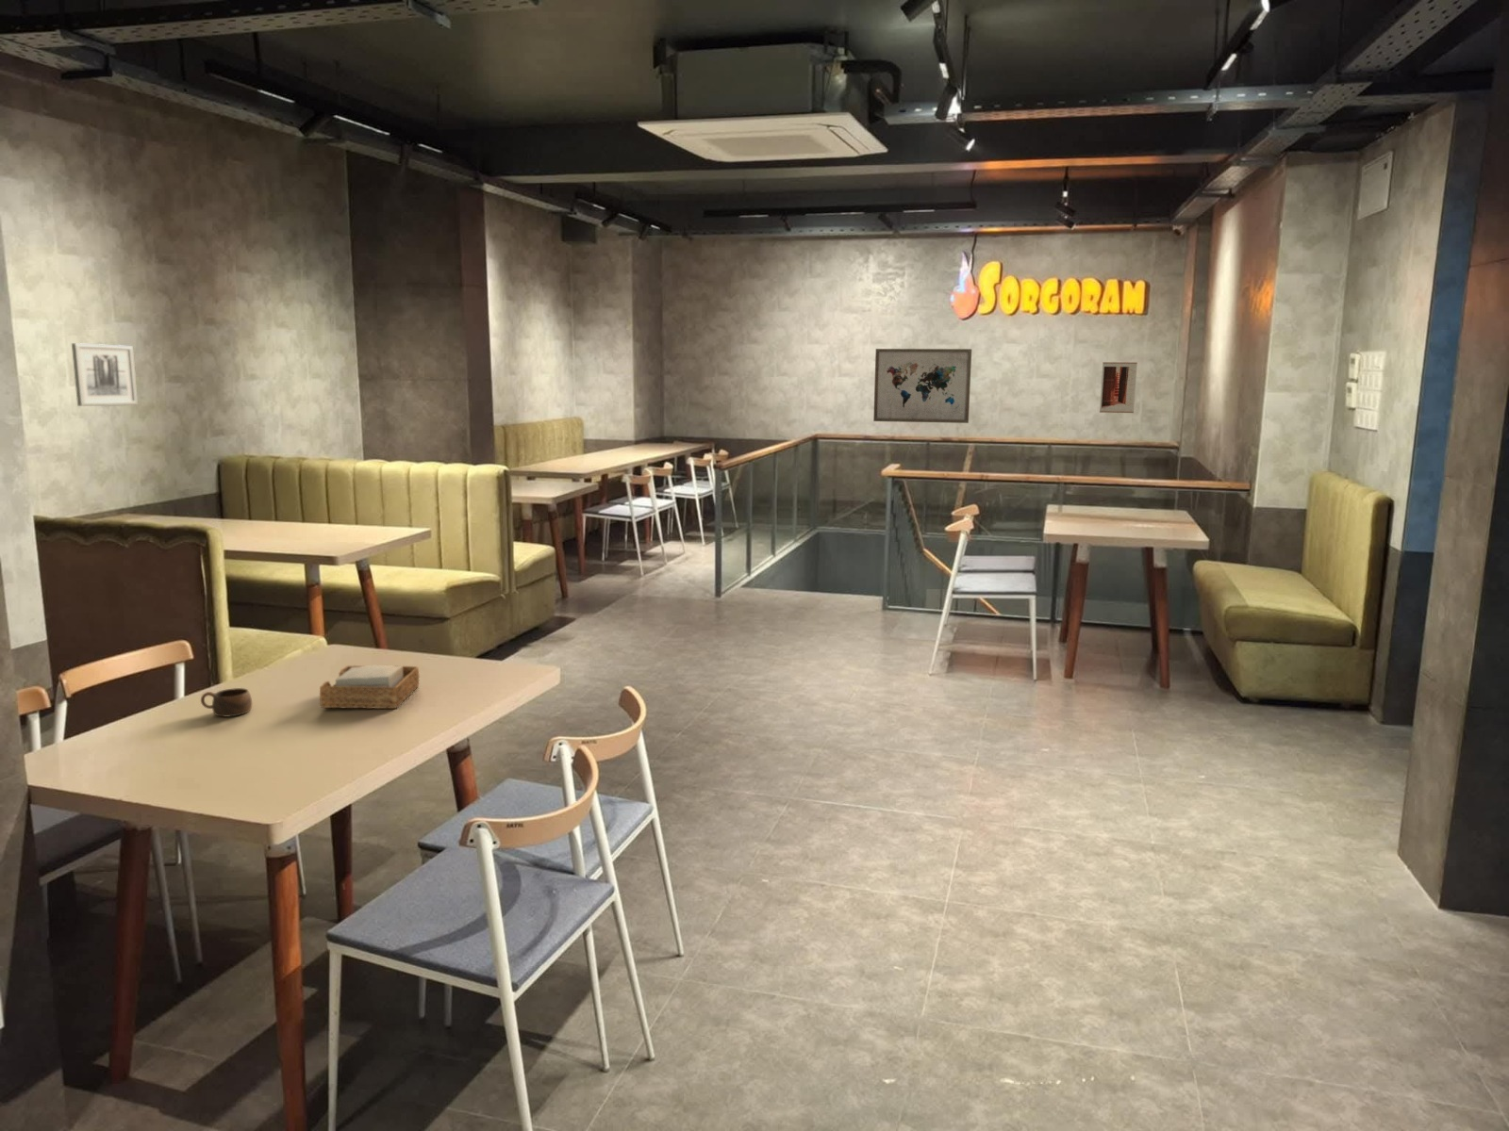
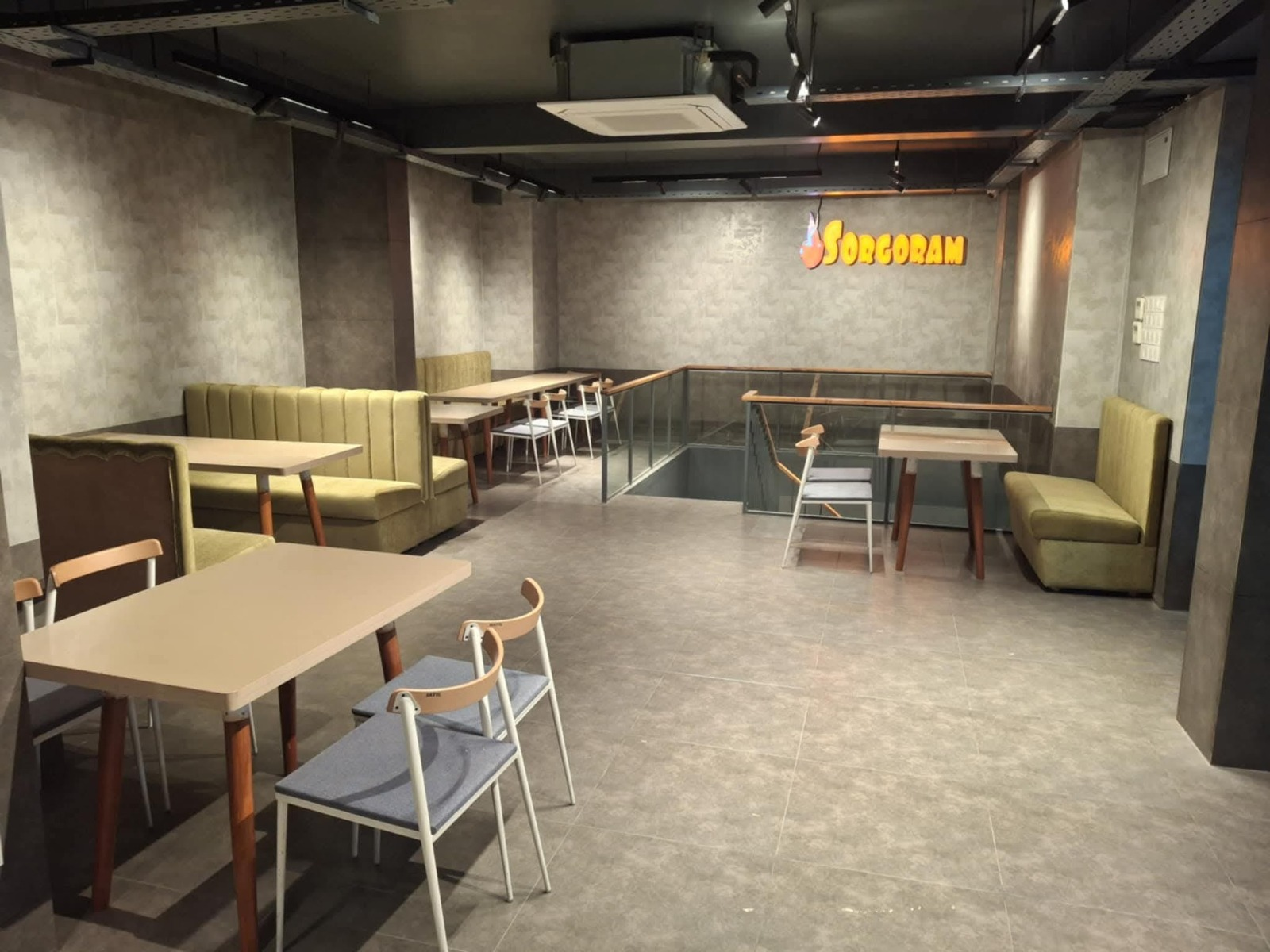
- wall art (921, 385)
- cup (226, 701)
- wall art (106, 375)
- napkin holder (371, 683)
- wall art (1118, 387)
